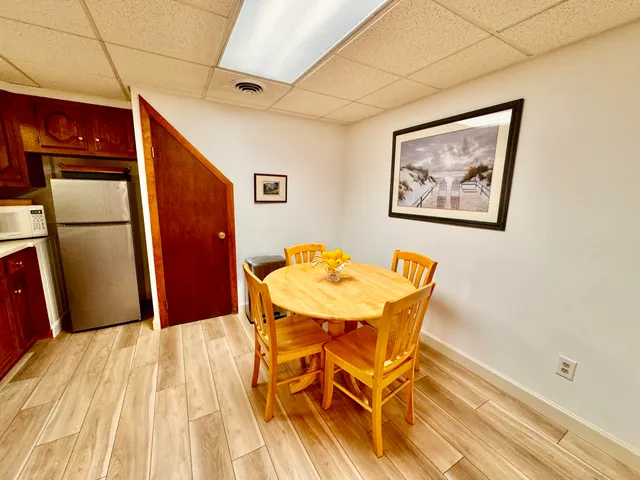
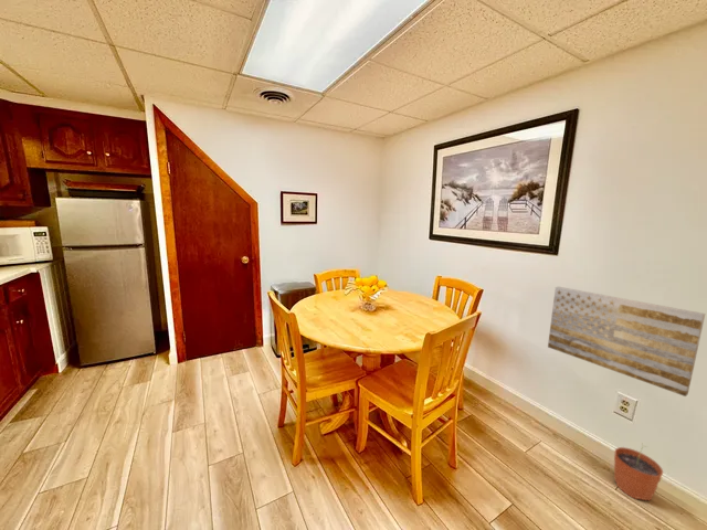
+ wall art (612, 332)
+ plant pot (636, 467)
